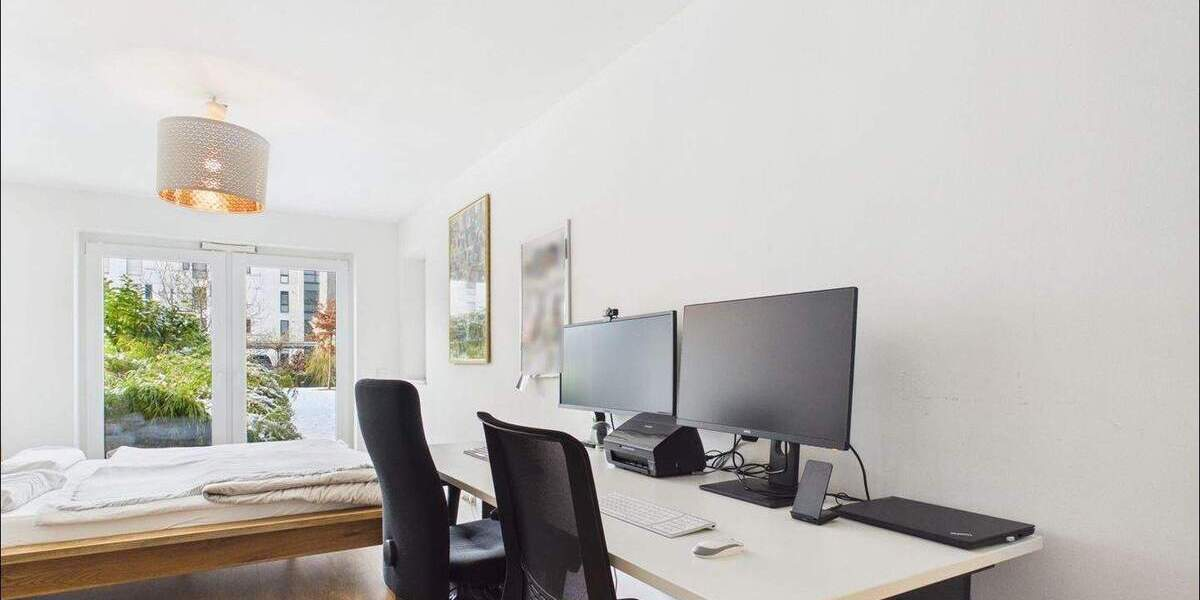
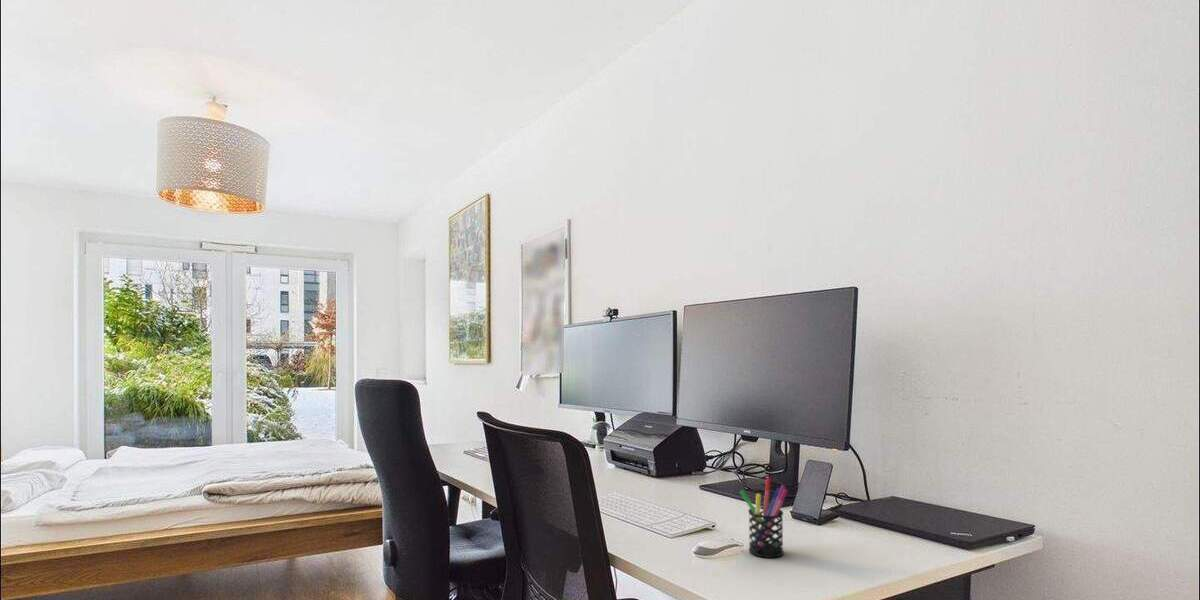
+ pen holder (762, 515)
